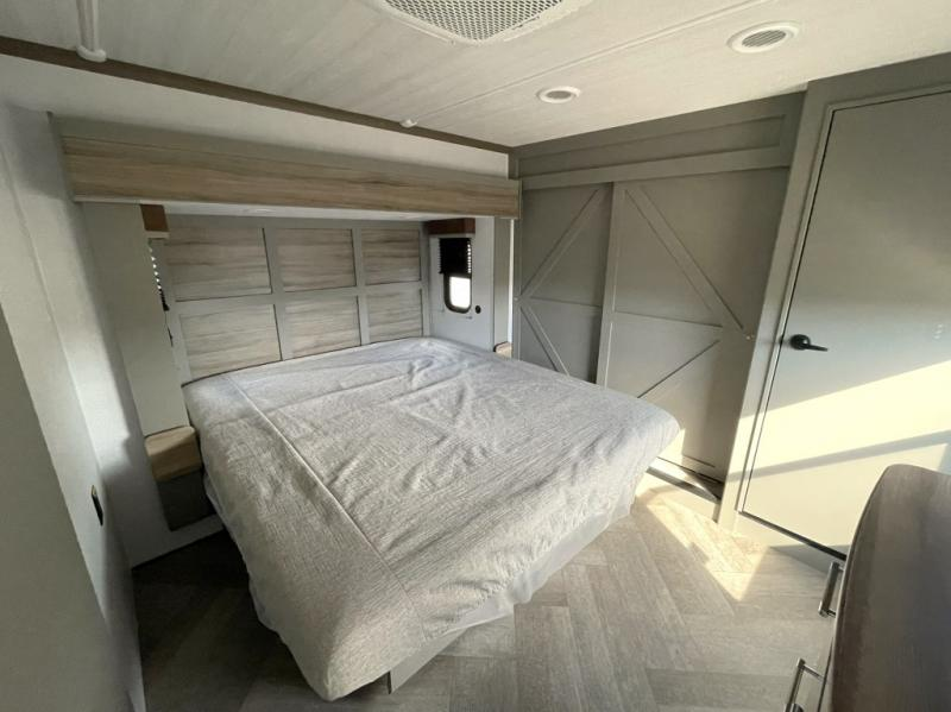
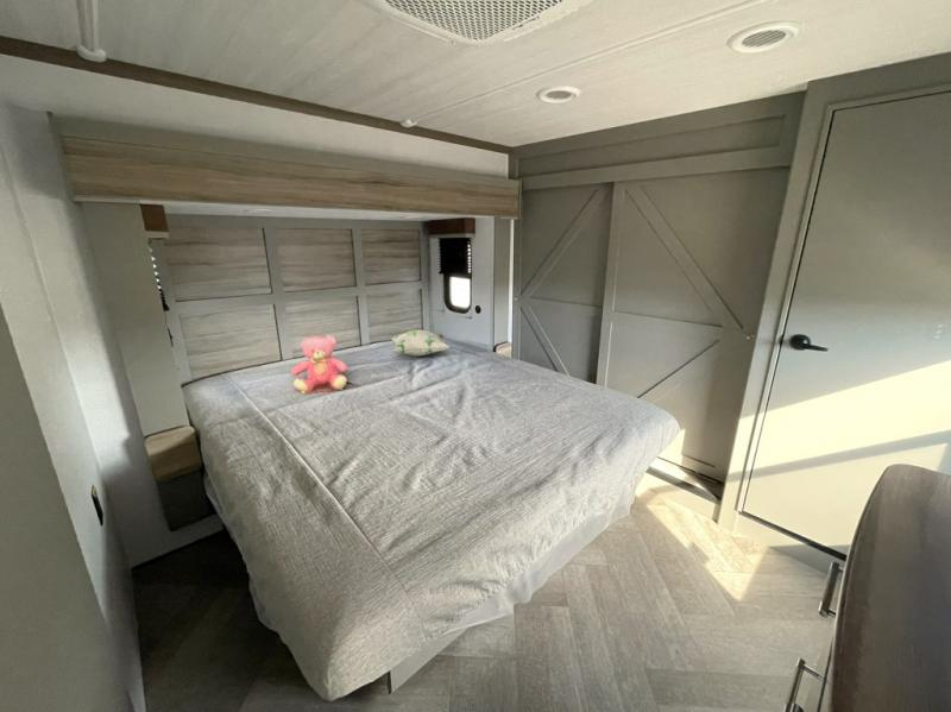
+ decorative pillow (420, 342)
+ teddy bear (319, 363)
